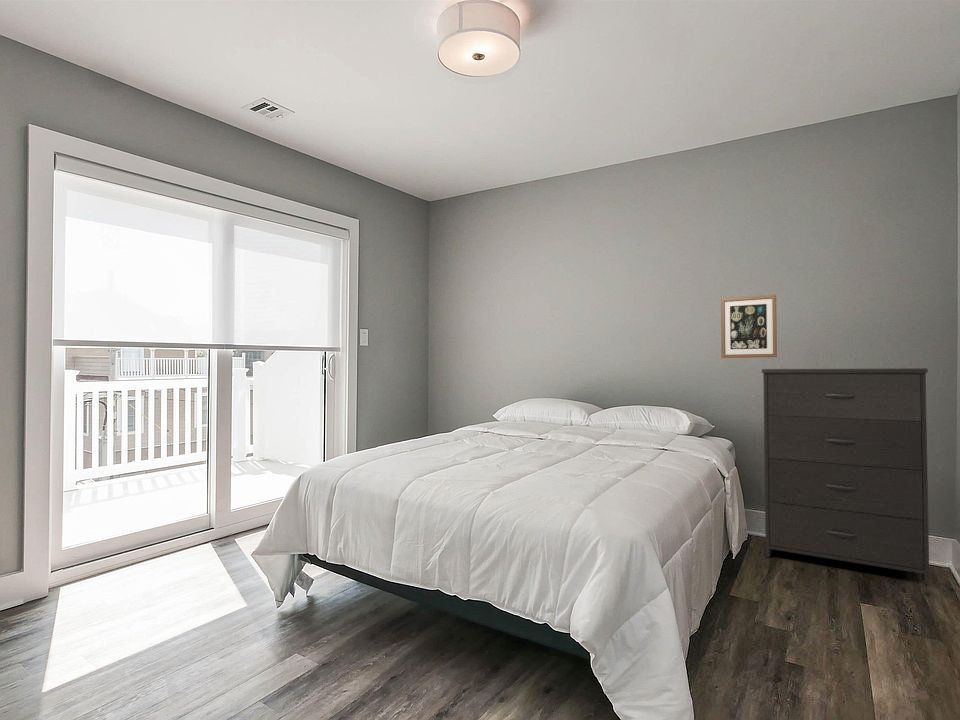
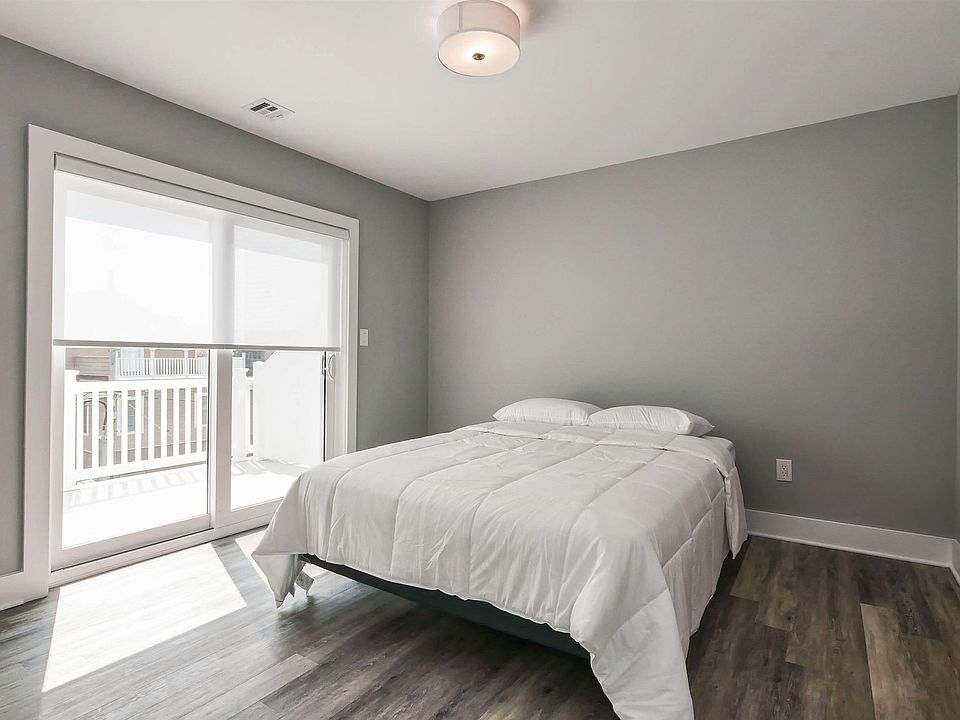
- wall art (748, 327)
- dresser (841, 464)
